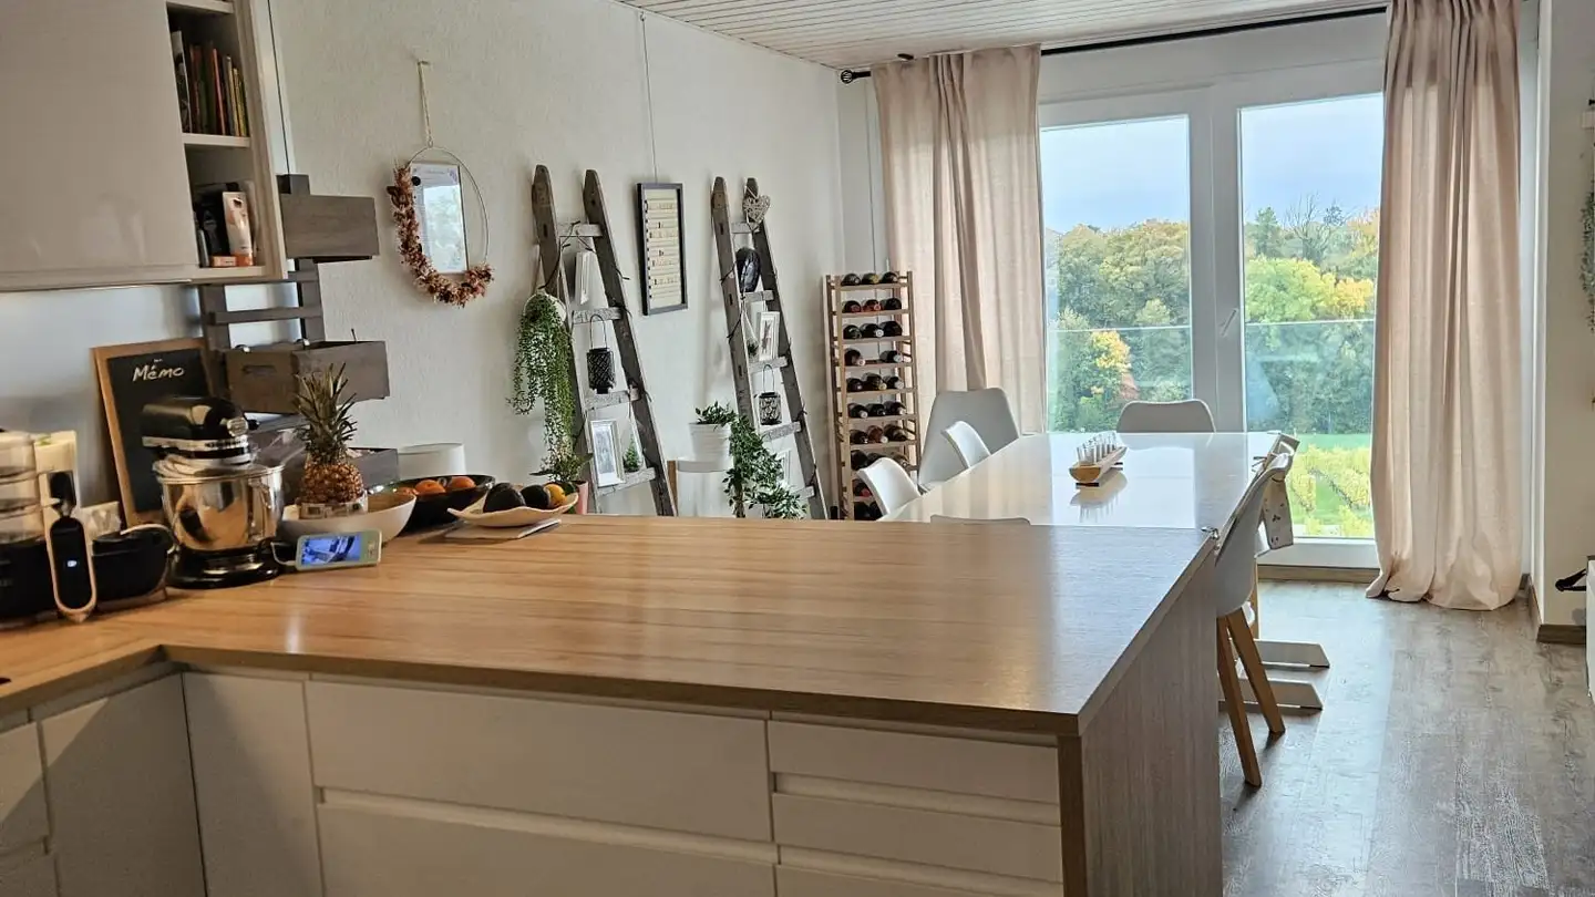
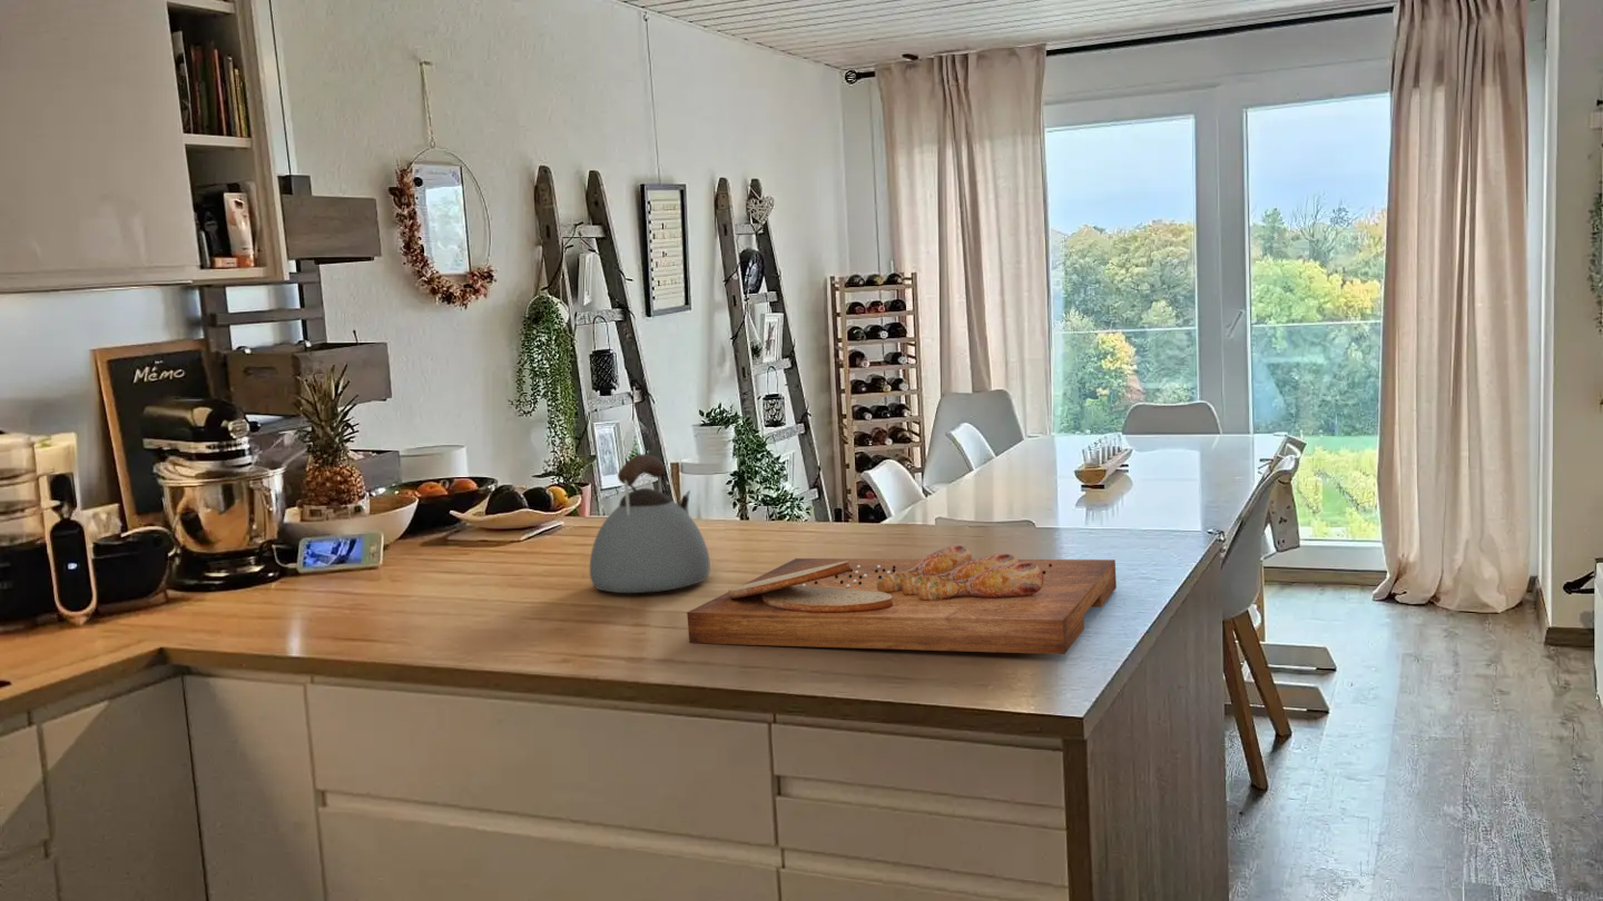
+ cutting board (909, 580)
+ kettle (655, 516)
